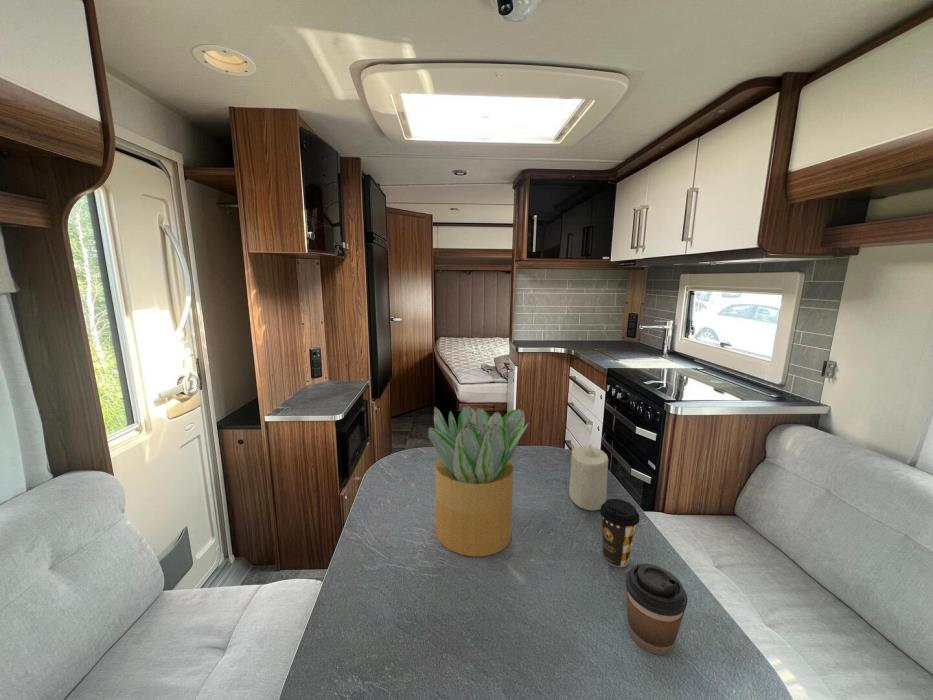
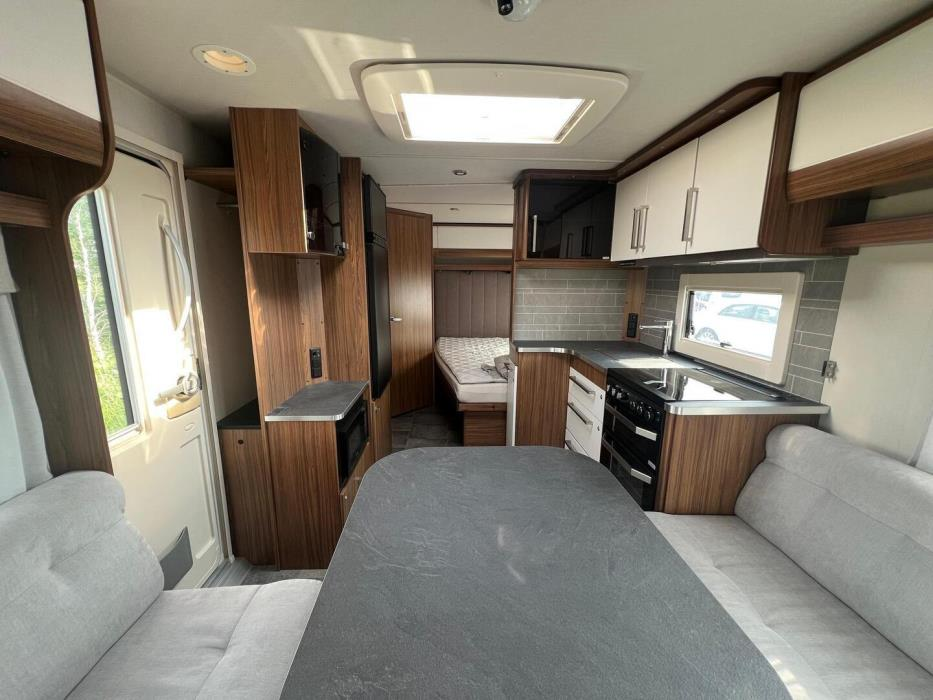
- potted plant (479, 474)
- coffee cup (617, 533)
- coffee cup (653, 604)
- candle (589, 472)
